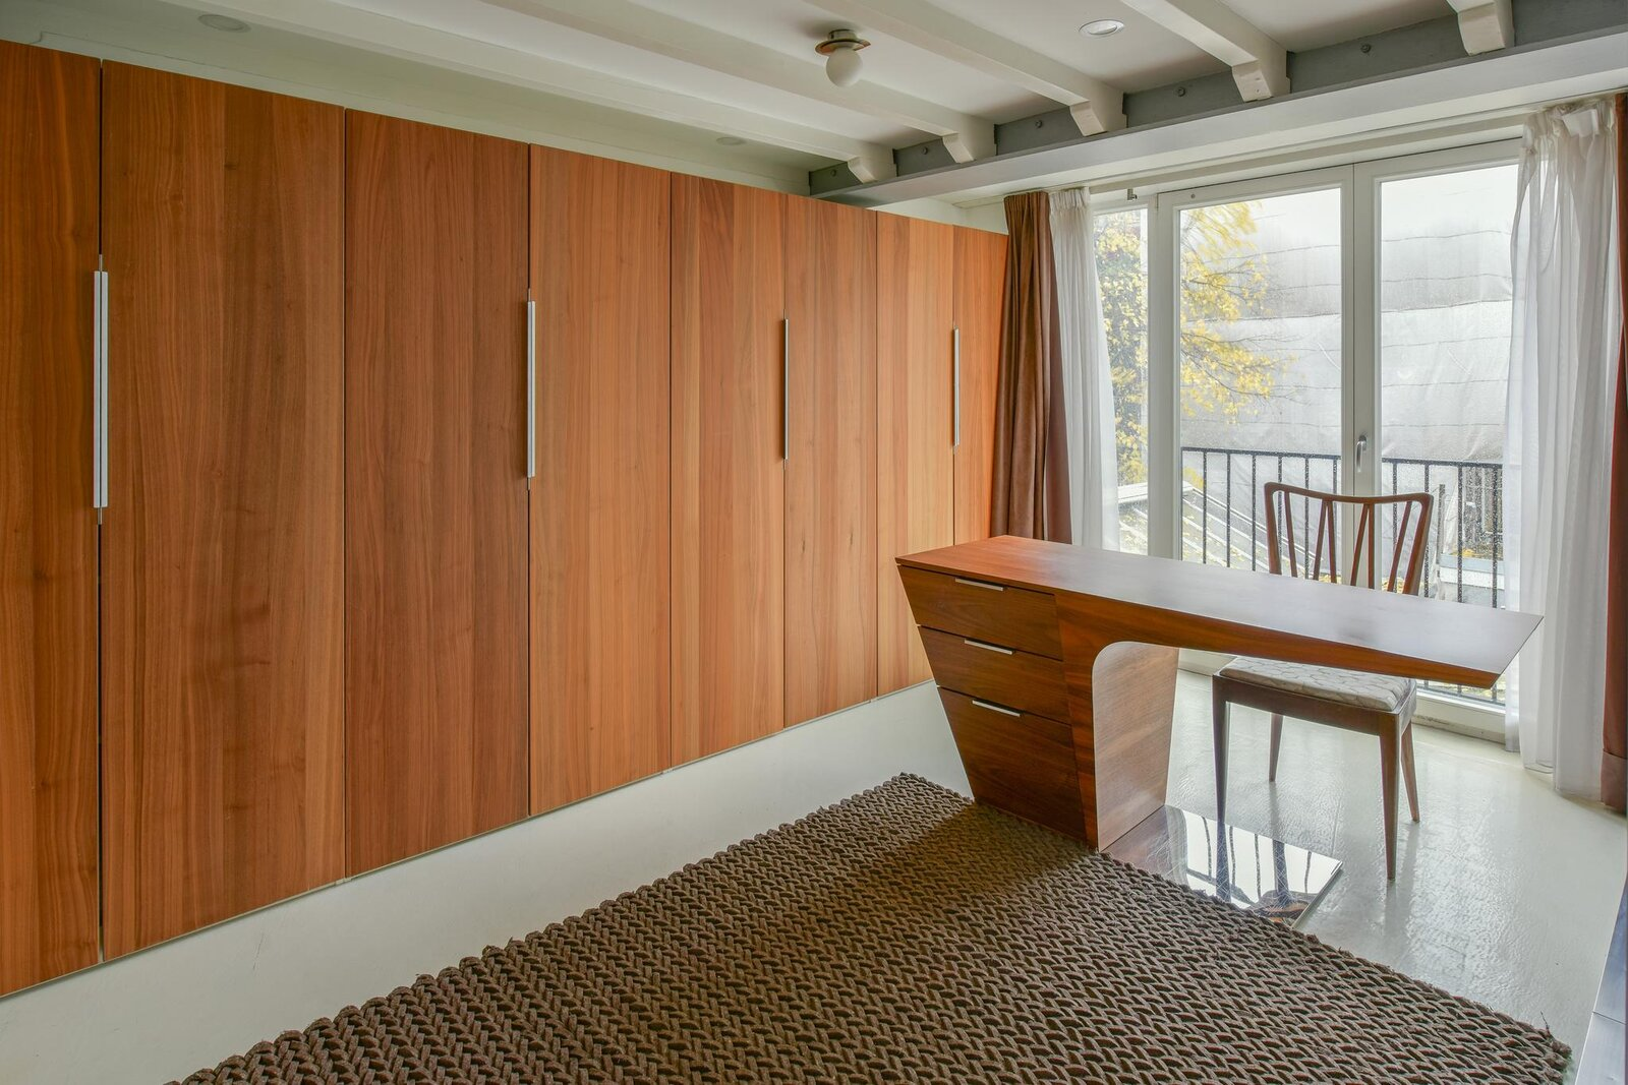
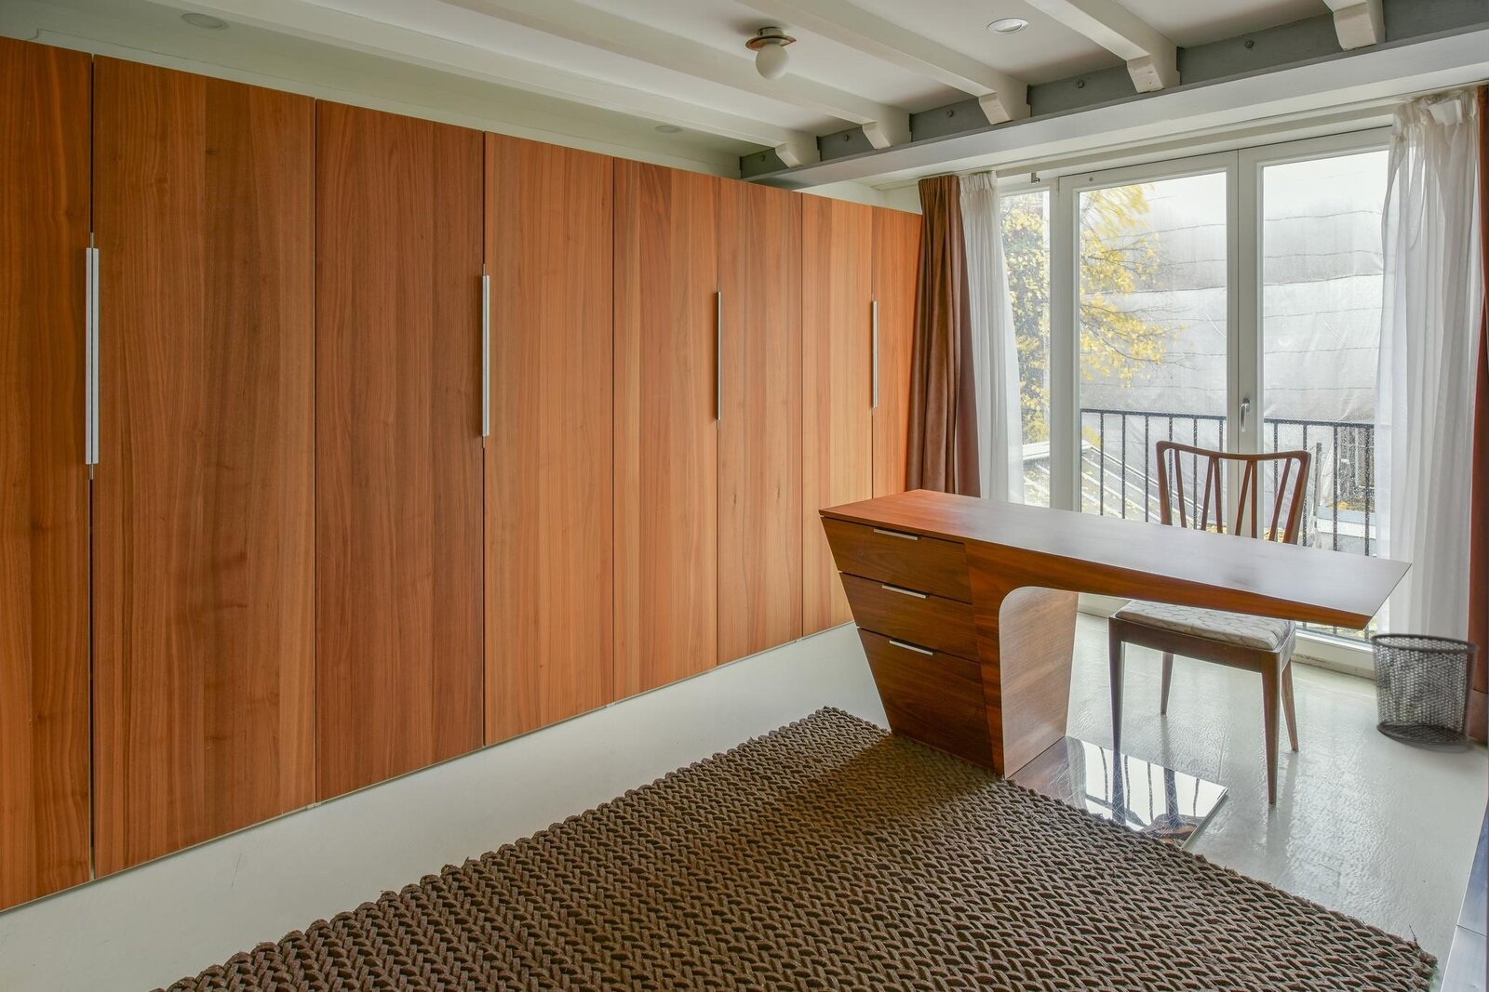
+ waste bin (1423, 688)
